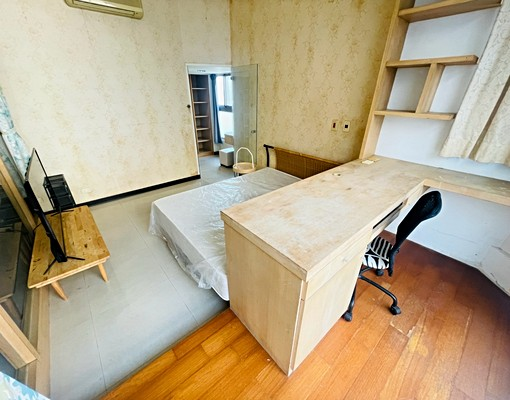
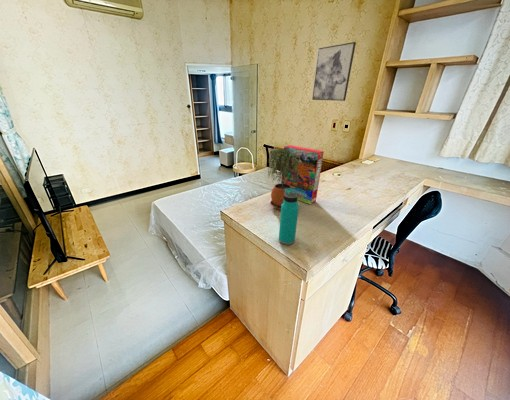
+ cereal box (300, 174)
+ potted plant (282, 179)
+ water bottle (288, 216)
+ wall art (331, 74)
